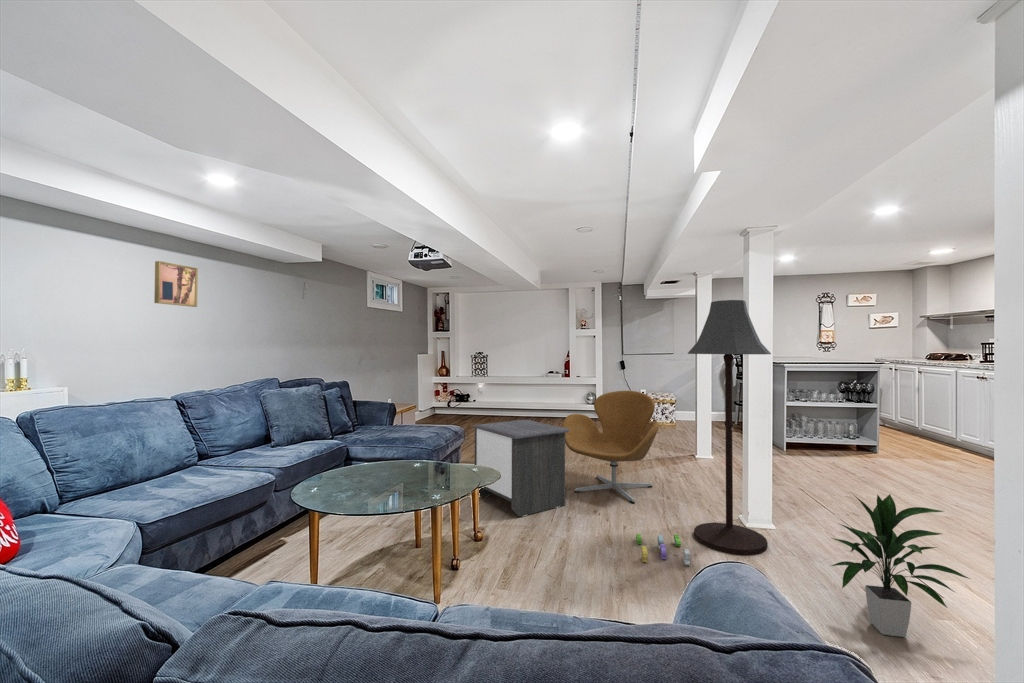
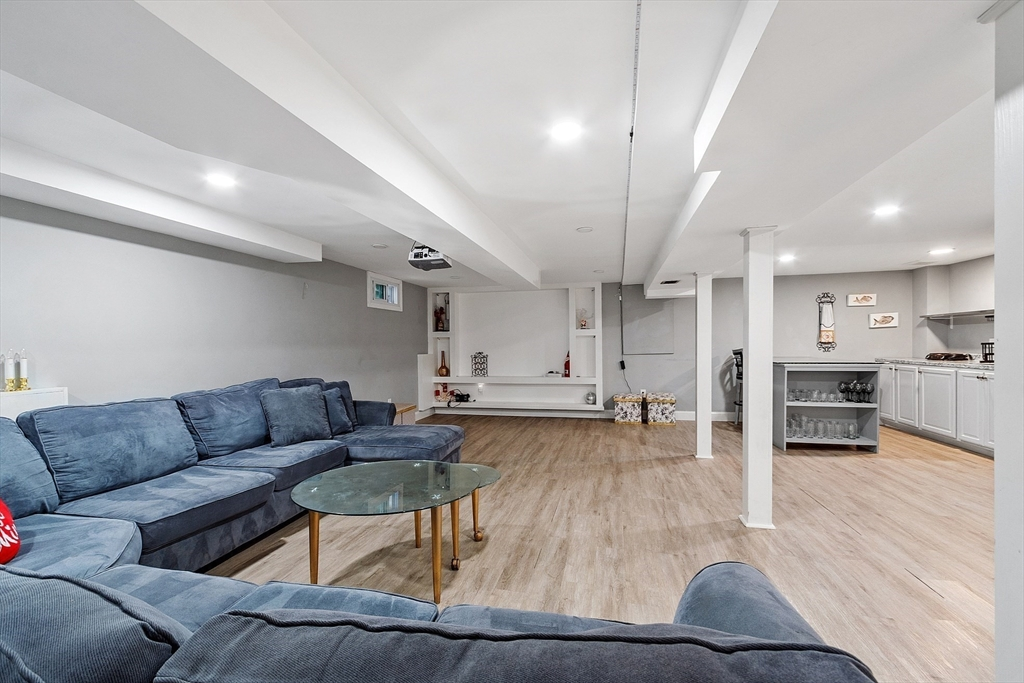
- armchair (614, 440)
- nightstand (521, 464)
- indoor plant (887, 559)
- floor lamp (728, 420)
- stacking toy (661, 545)
- wall art (176, 284)
